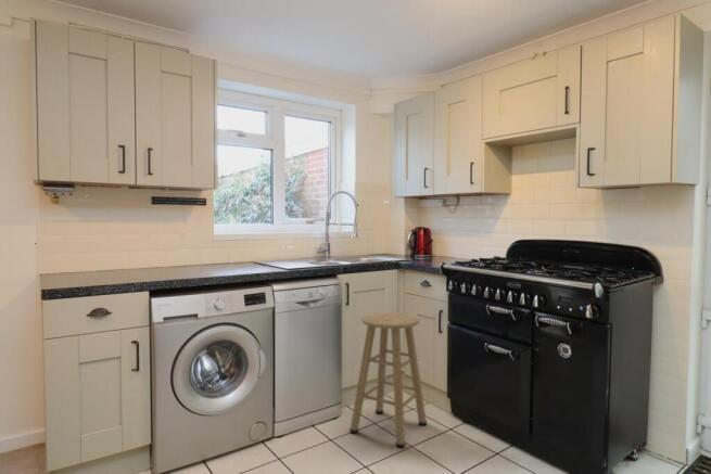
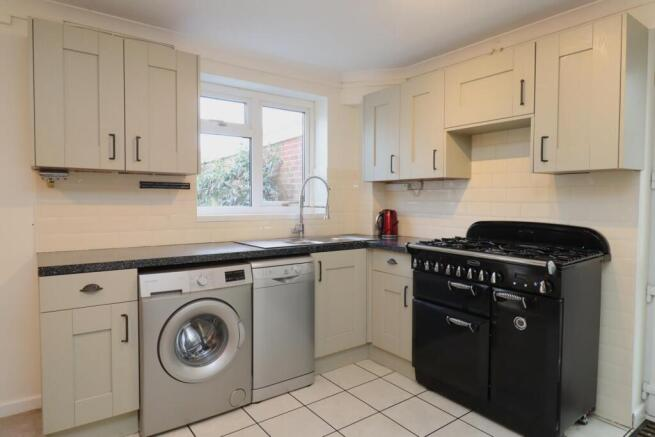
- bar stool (393, 372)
